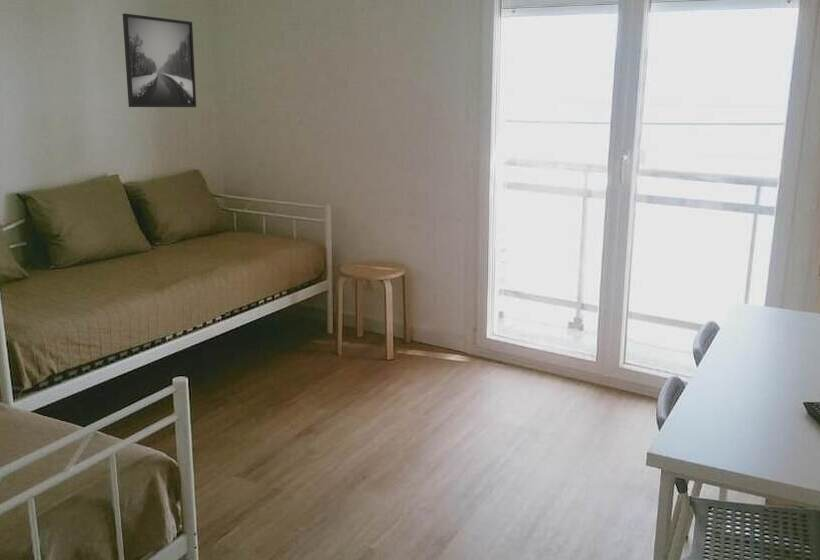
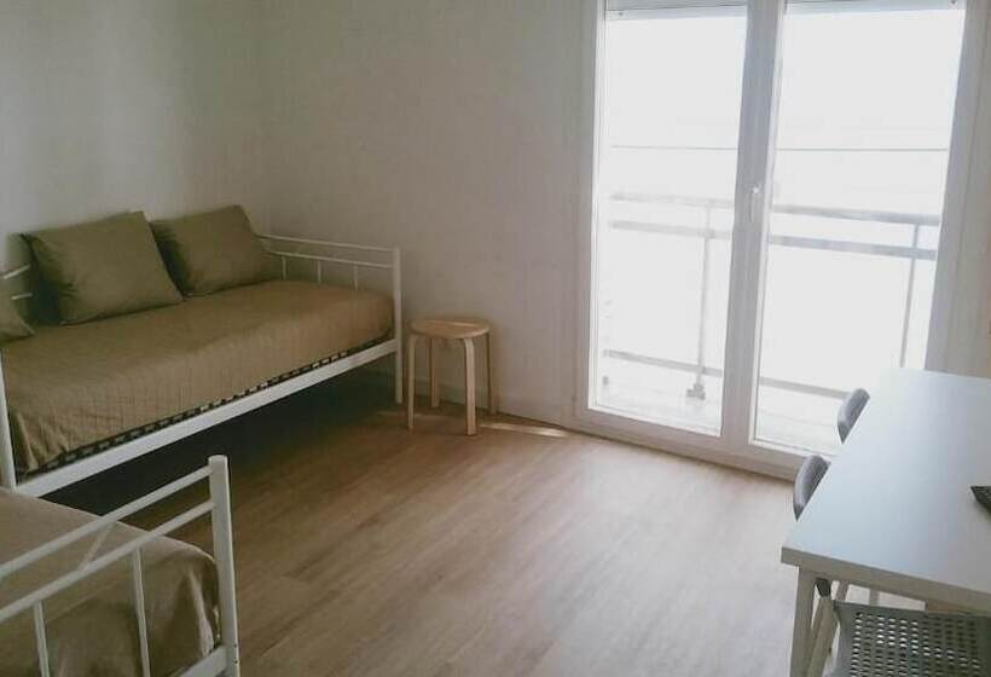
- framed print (161, 63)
